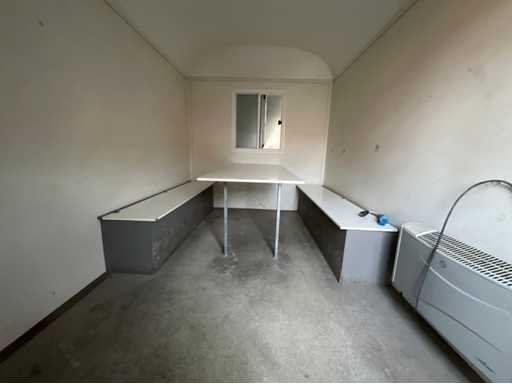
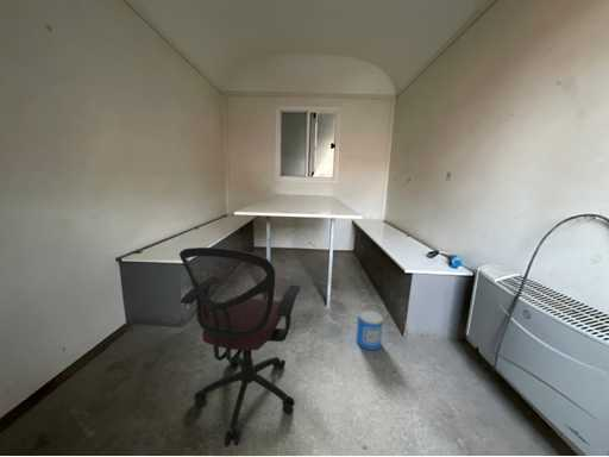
+ office chair (245, 323)
+ bucket (370, 323)
